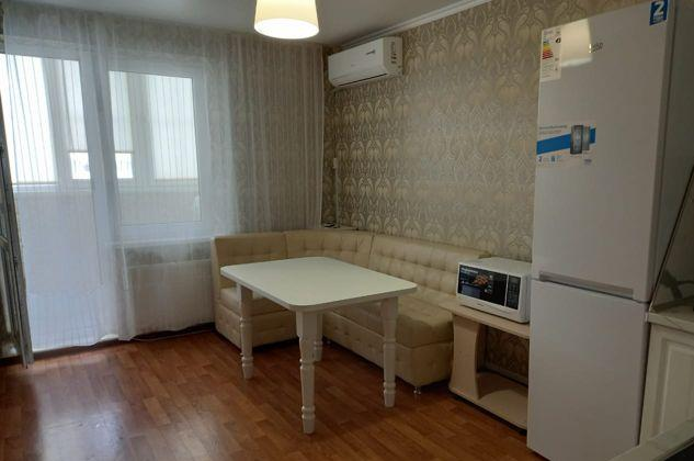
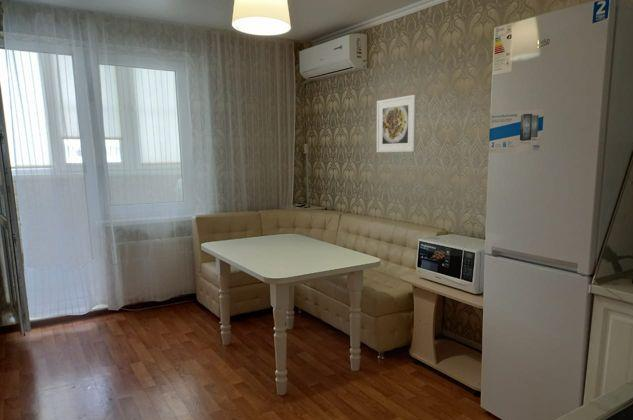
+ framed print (395, 125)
